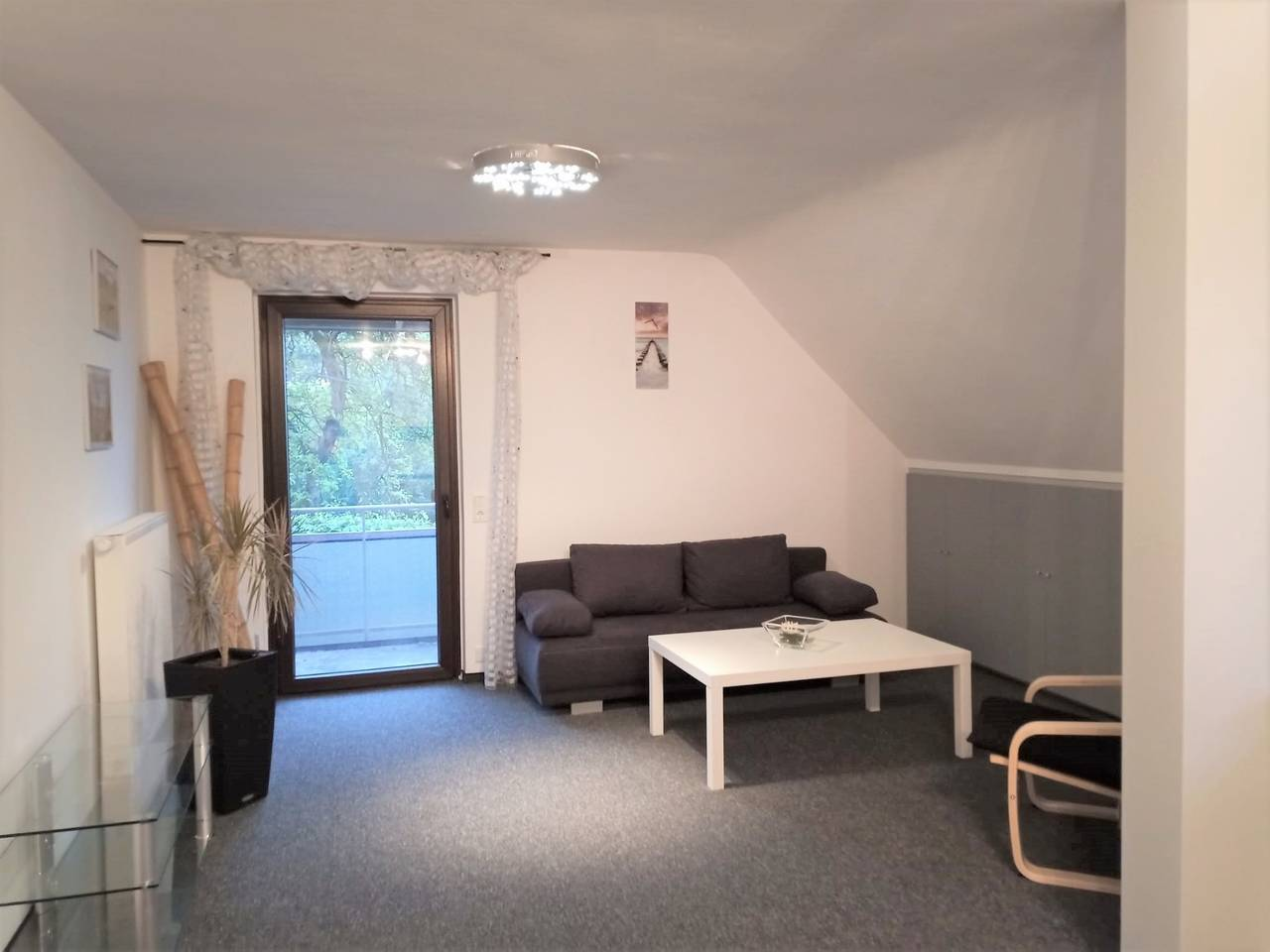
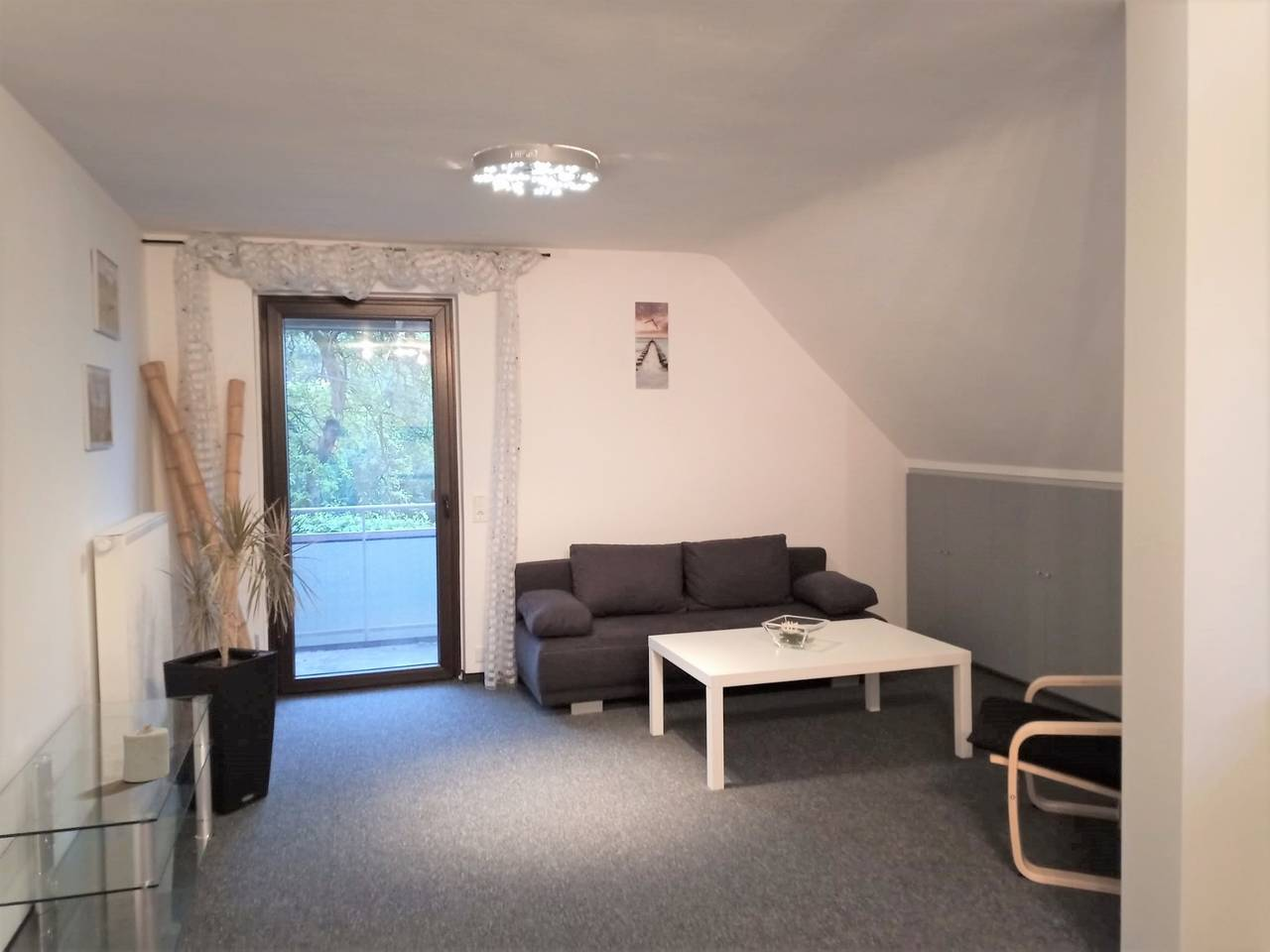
+ candle (145, 750)
